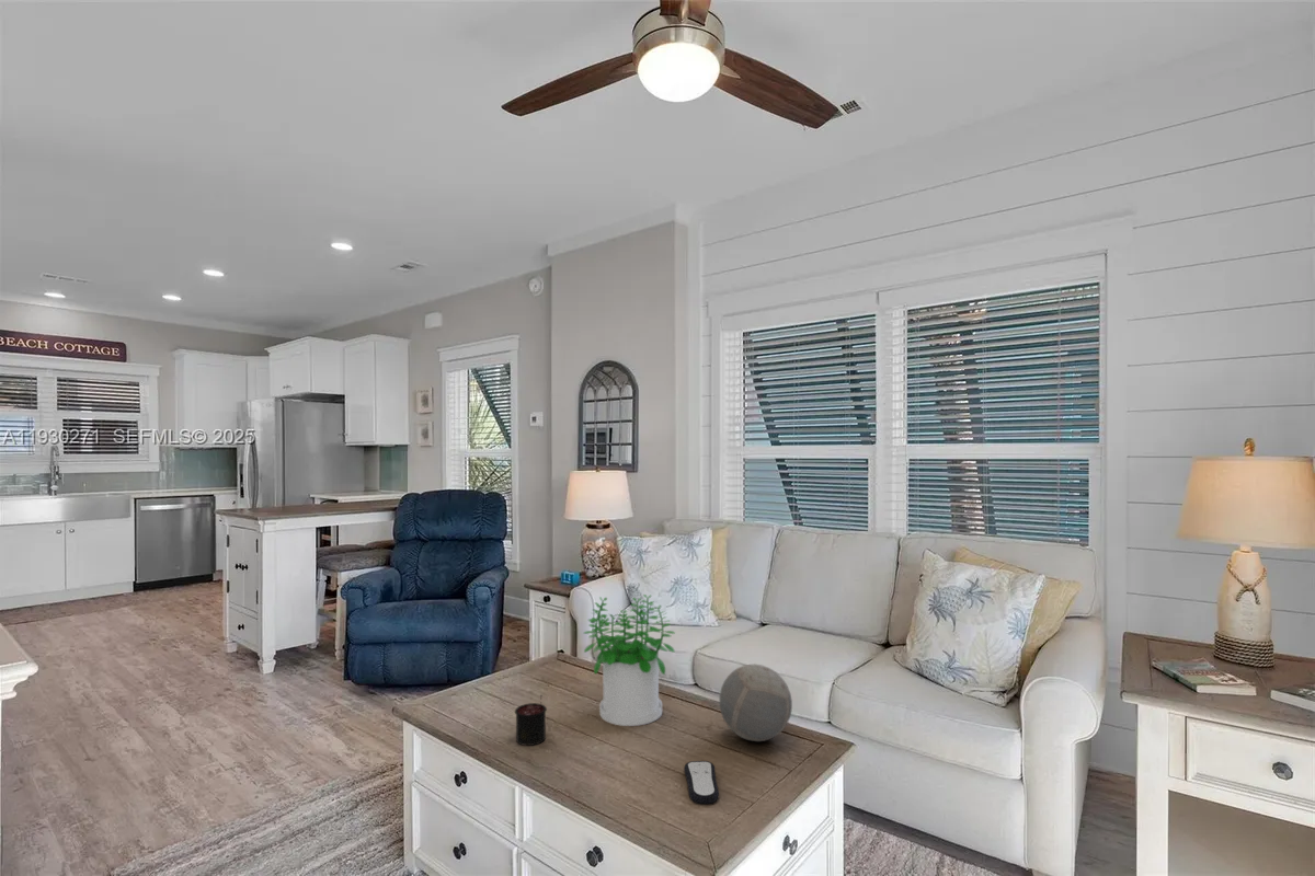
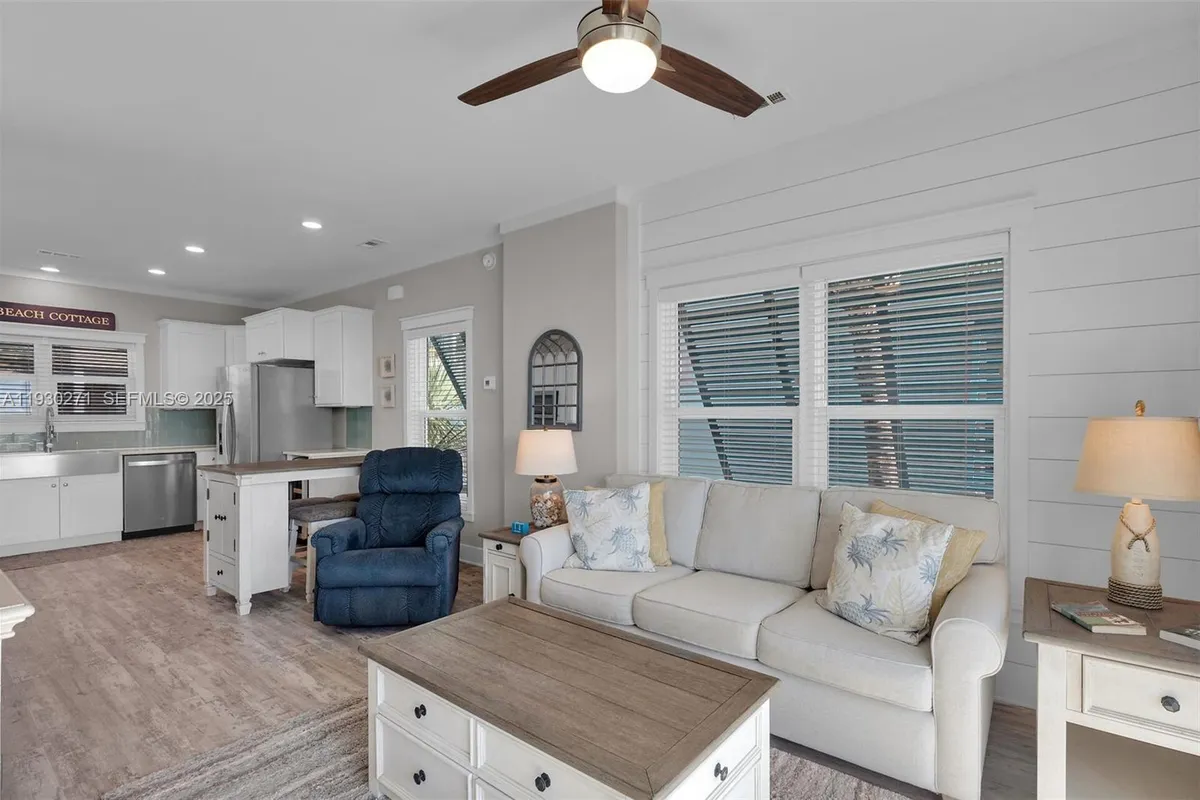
- potted plant (629, 657)
- remote control (701, 781)
- candle (530, 716)
- decorative orb (755, 702)
